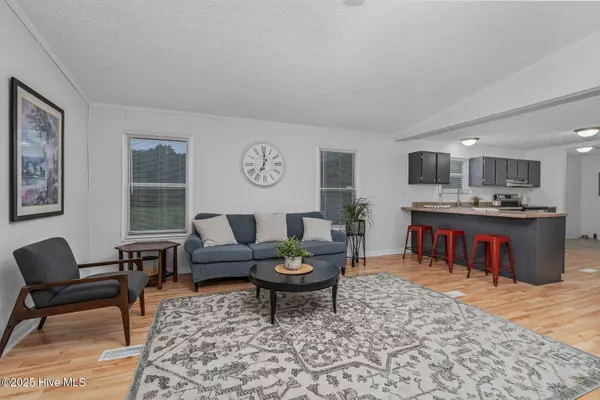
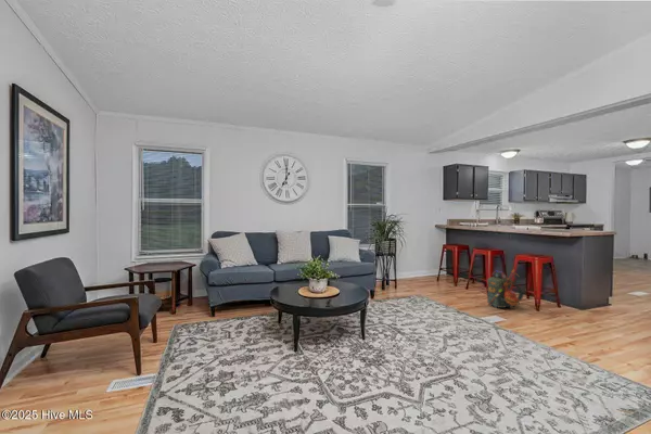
+ backpack (506, 288)
